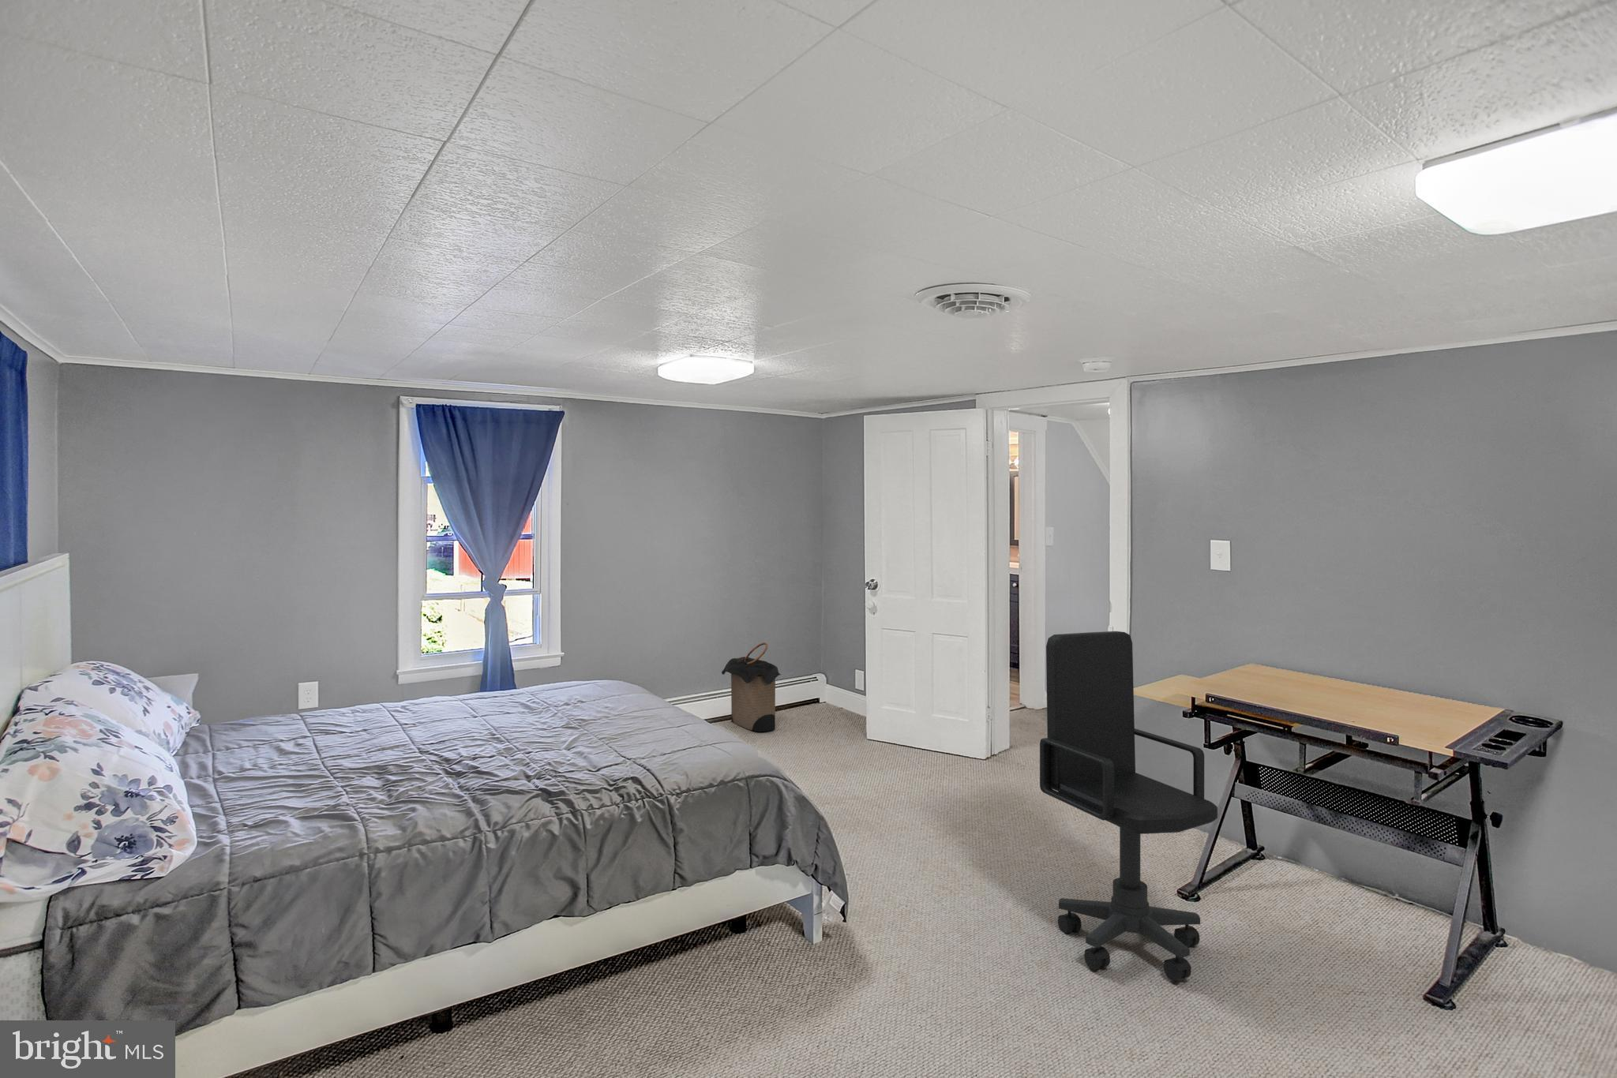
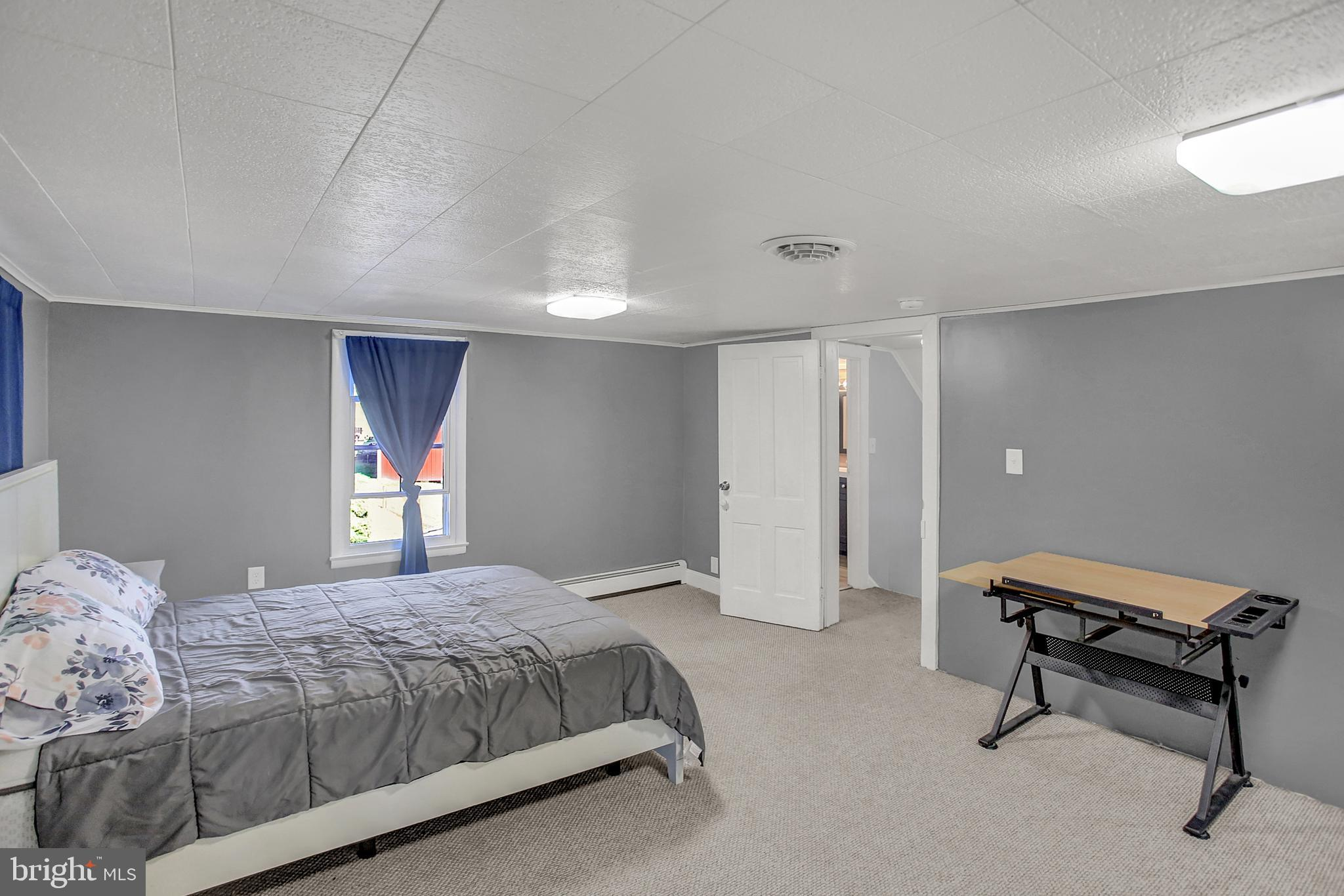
- office chair (1130, 794)
- laundry hamper (750, 683)
